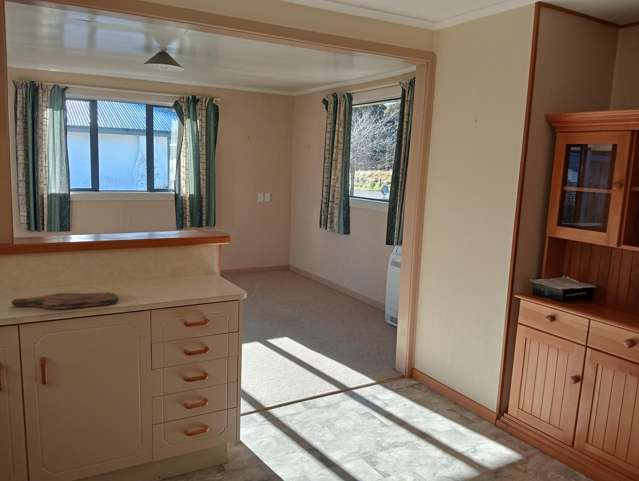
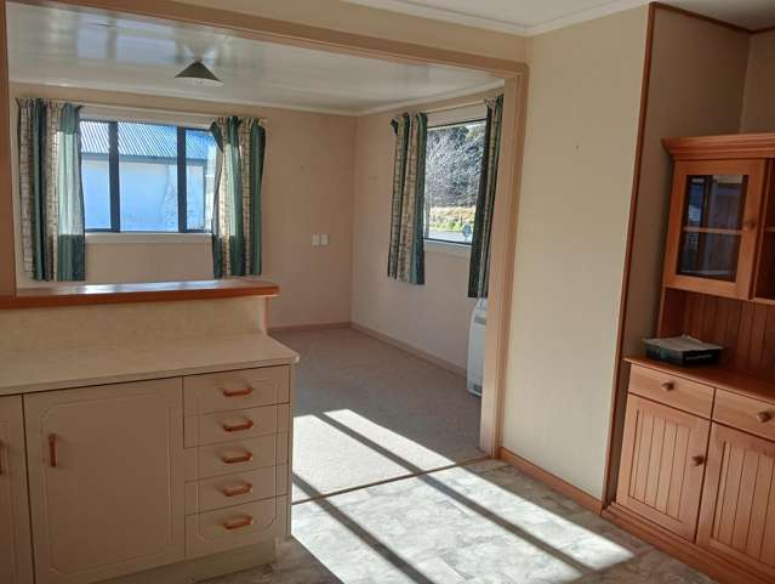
- cutting board (66, 300)
